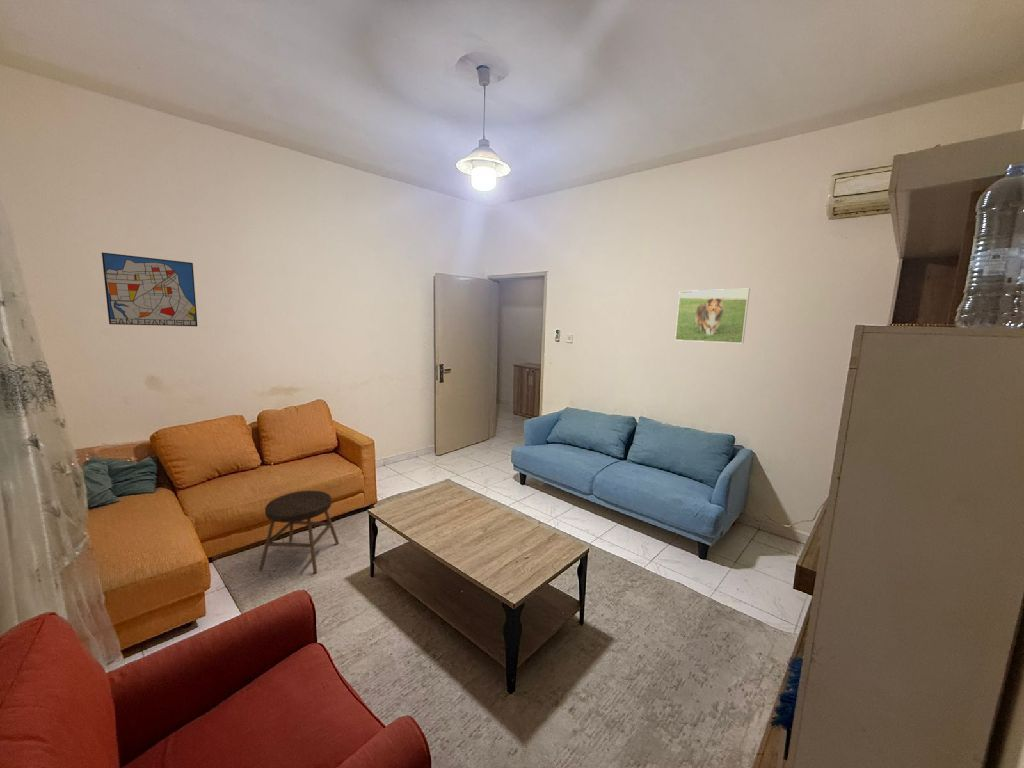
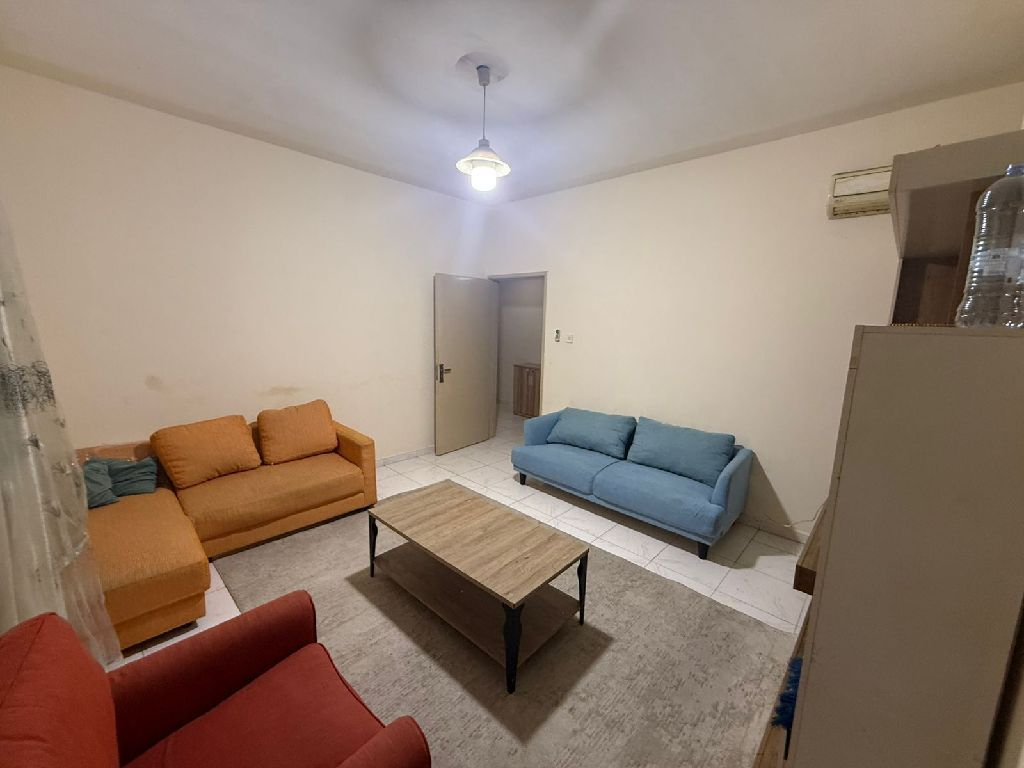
- stool (301, 524)
- wall art (152, 292)
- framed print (710, 316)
